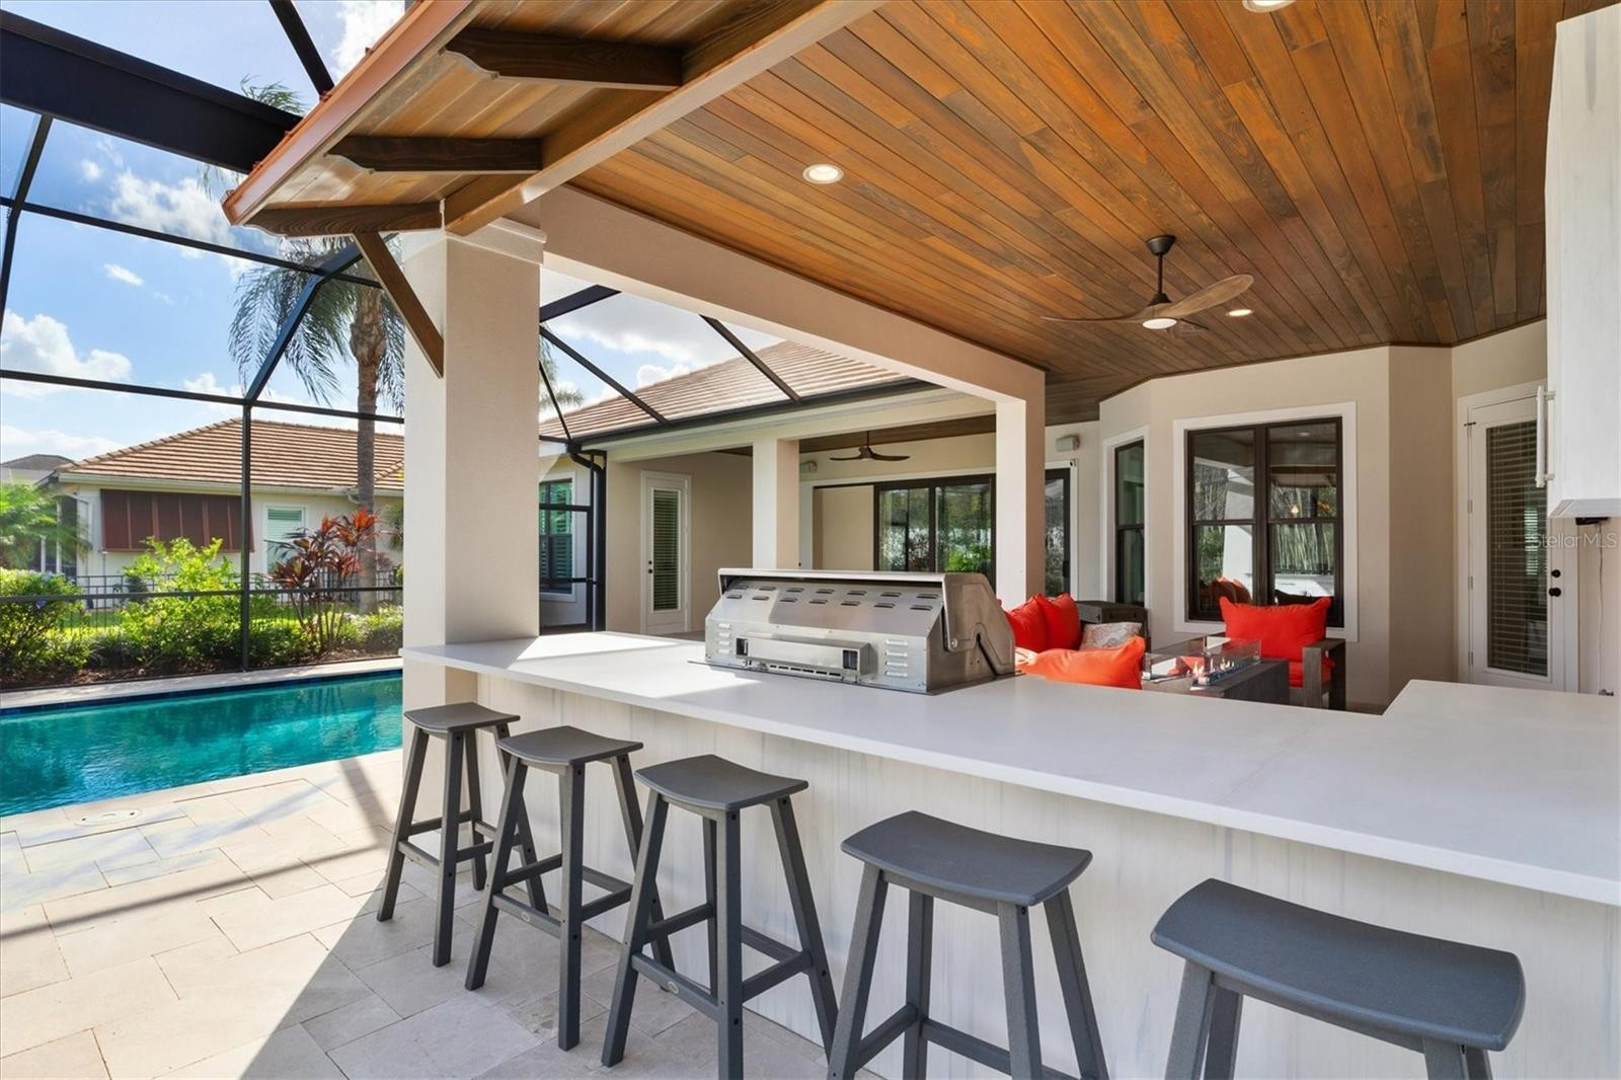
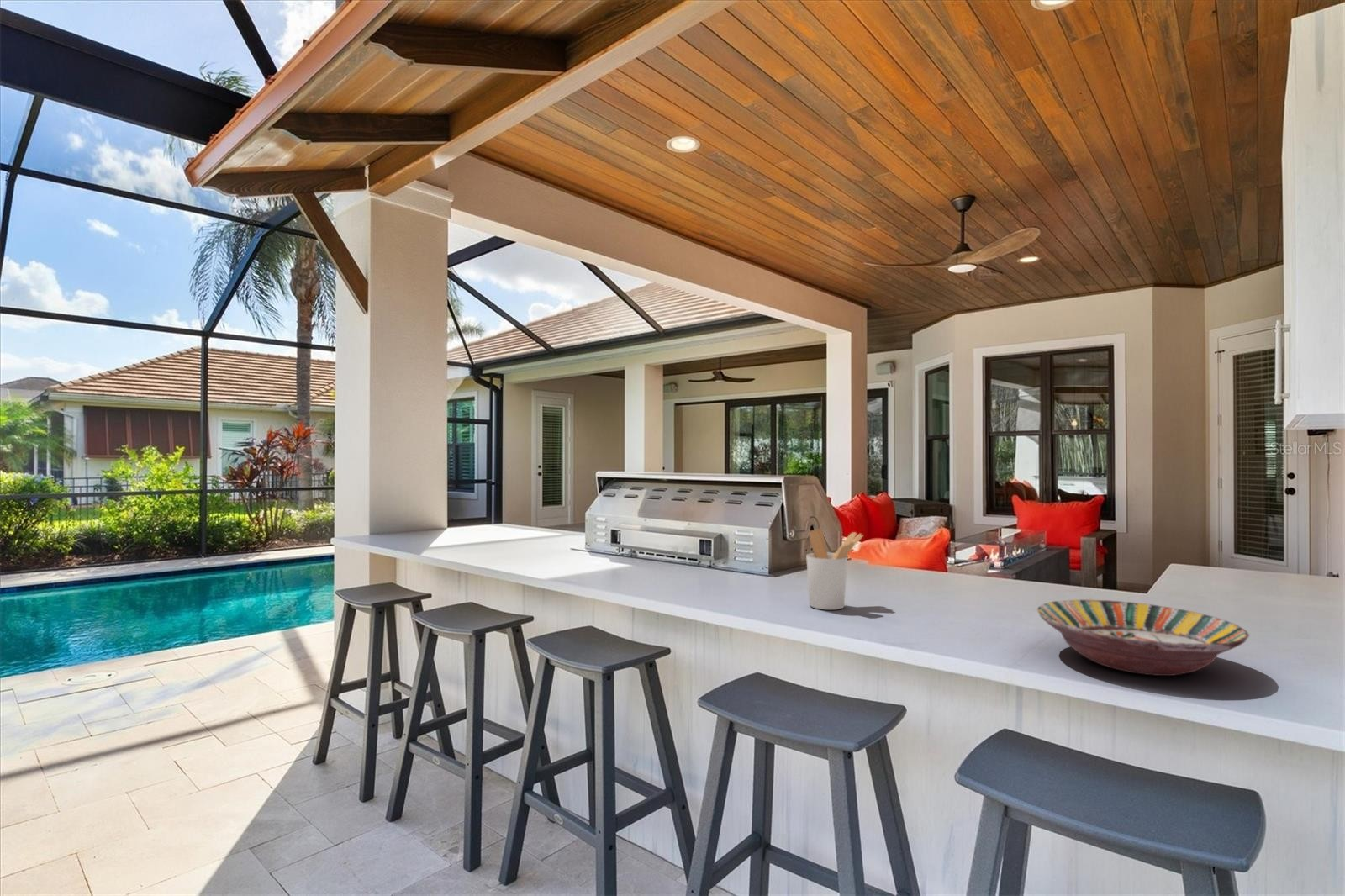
+ serving bowl (1135, 640)
+ utensil holder (836, 567)
